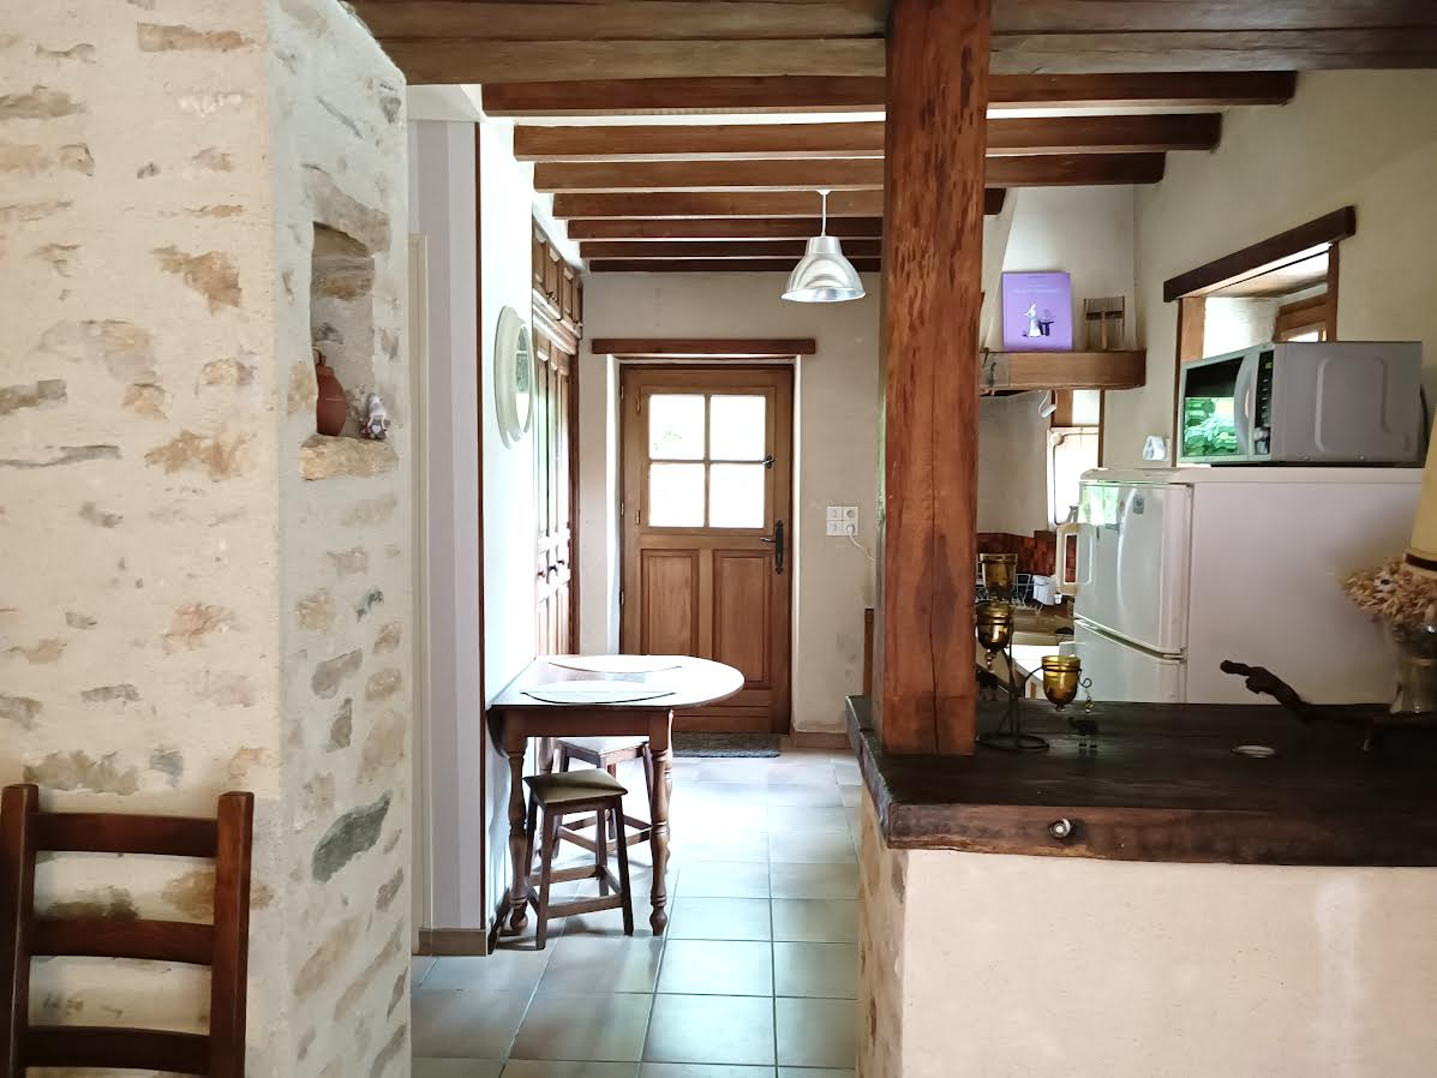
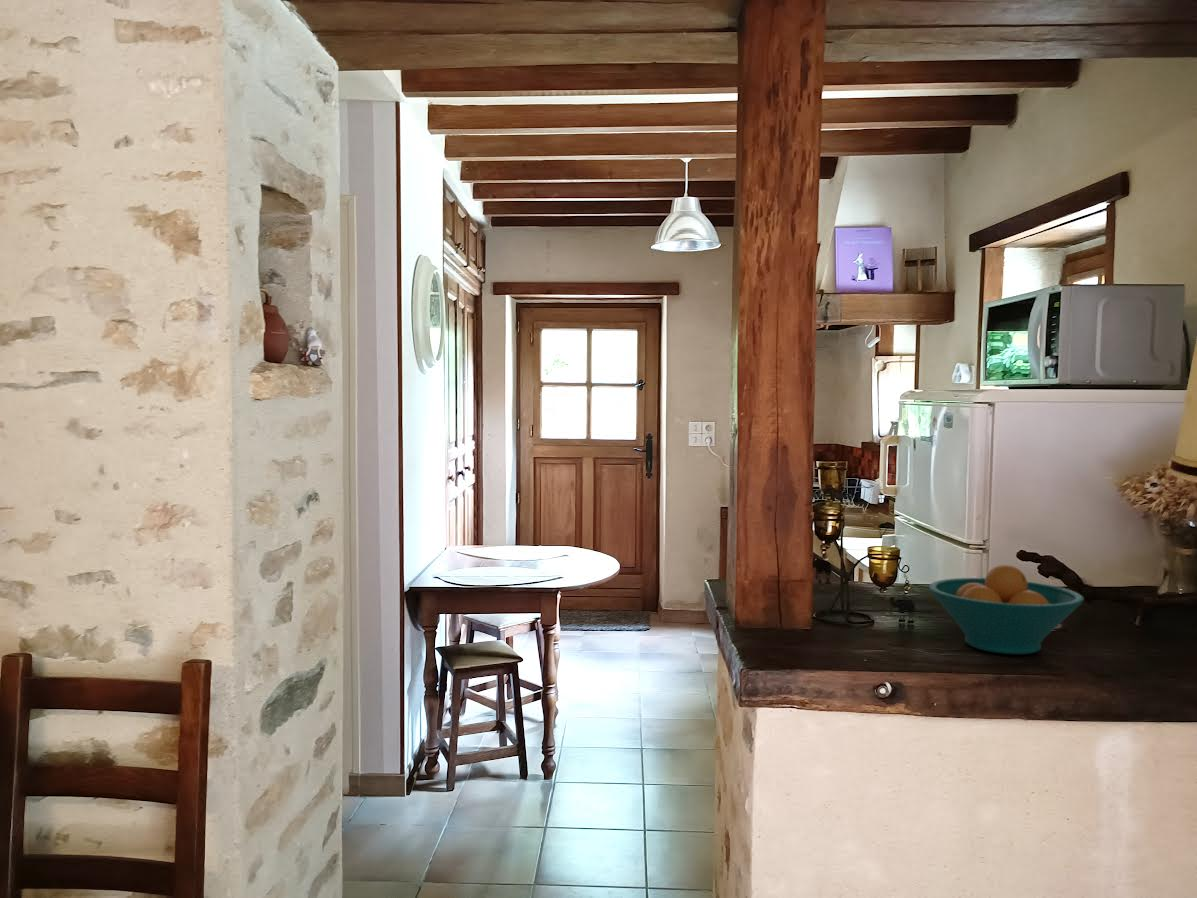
+ fruit bowl (1003, 606)
